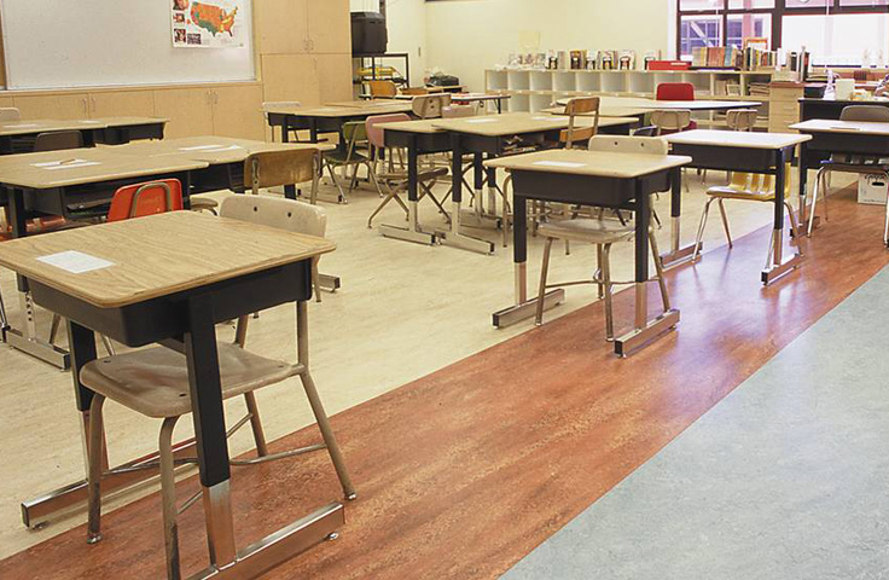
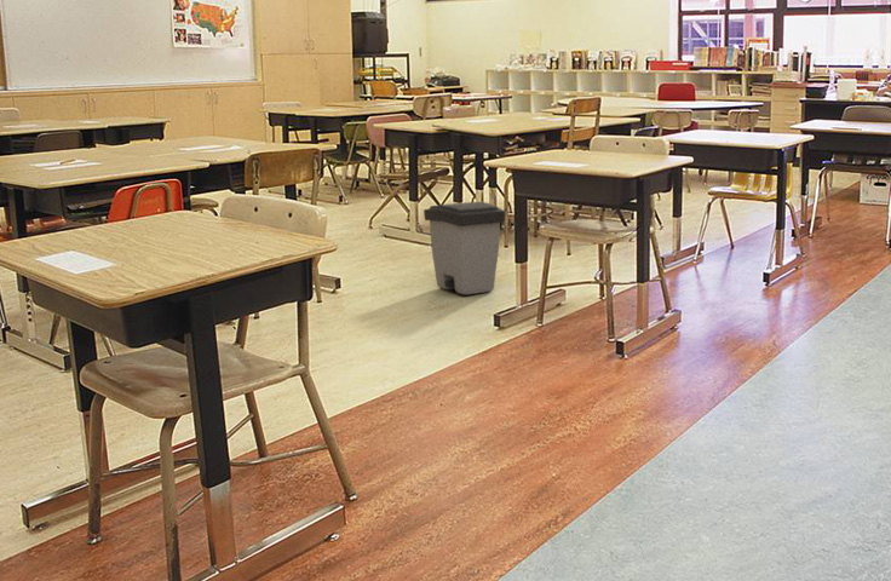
+ trash can (465, 247)
